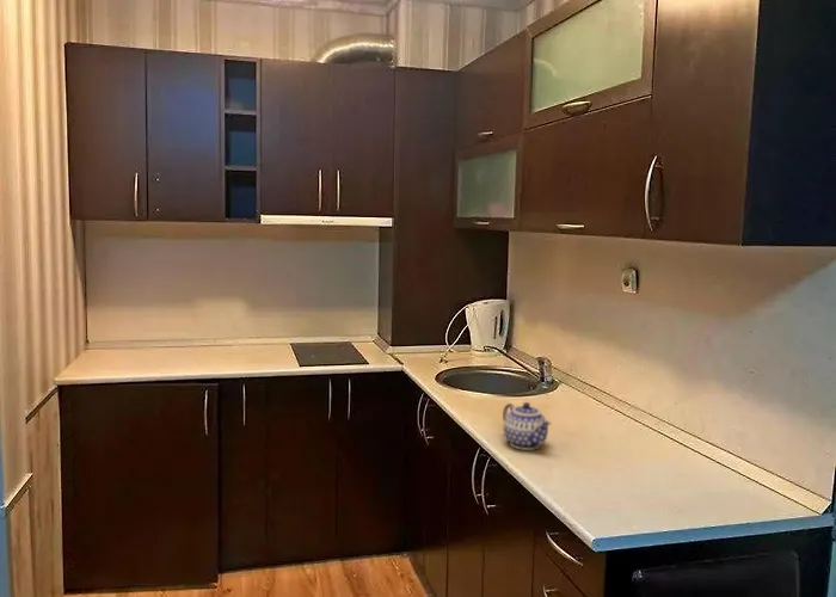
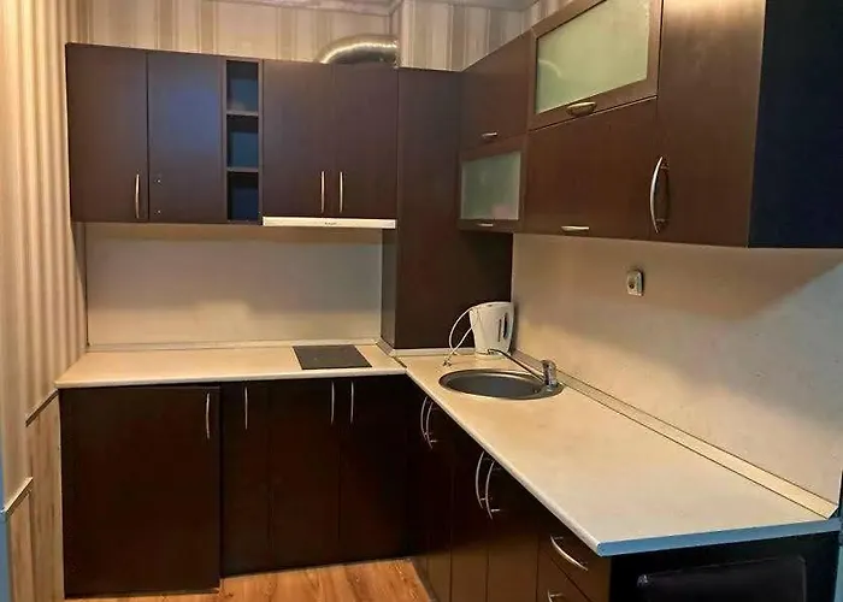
- teapot (525, 424)
